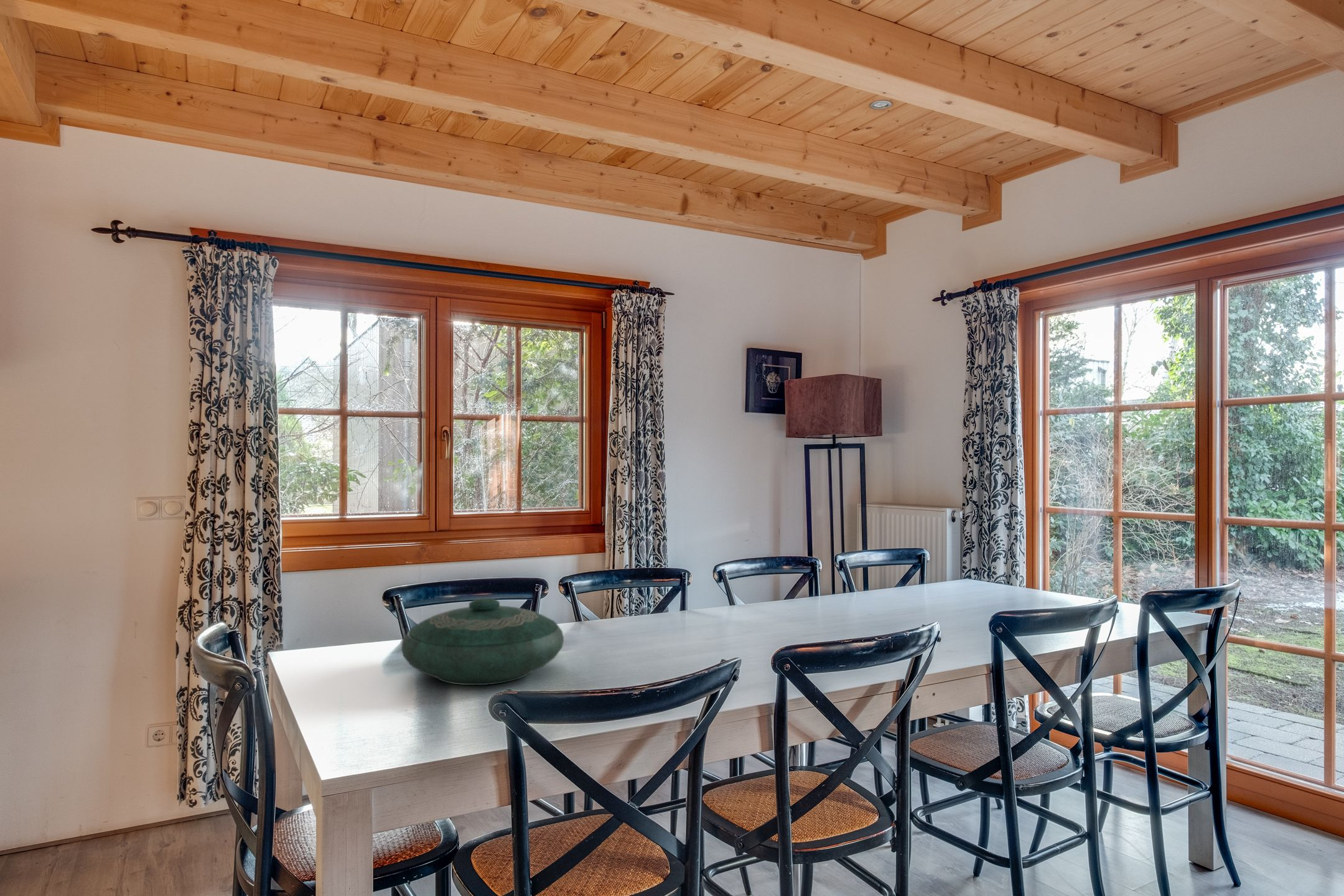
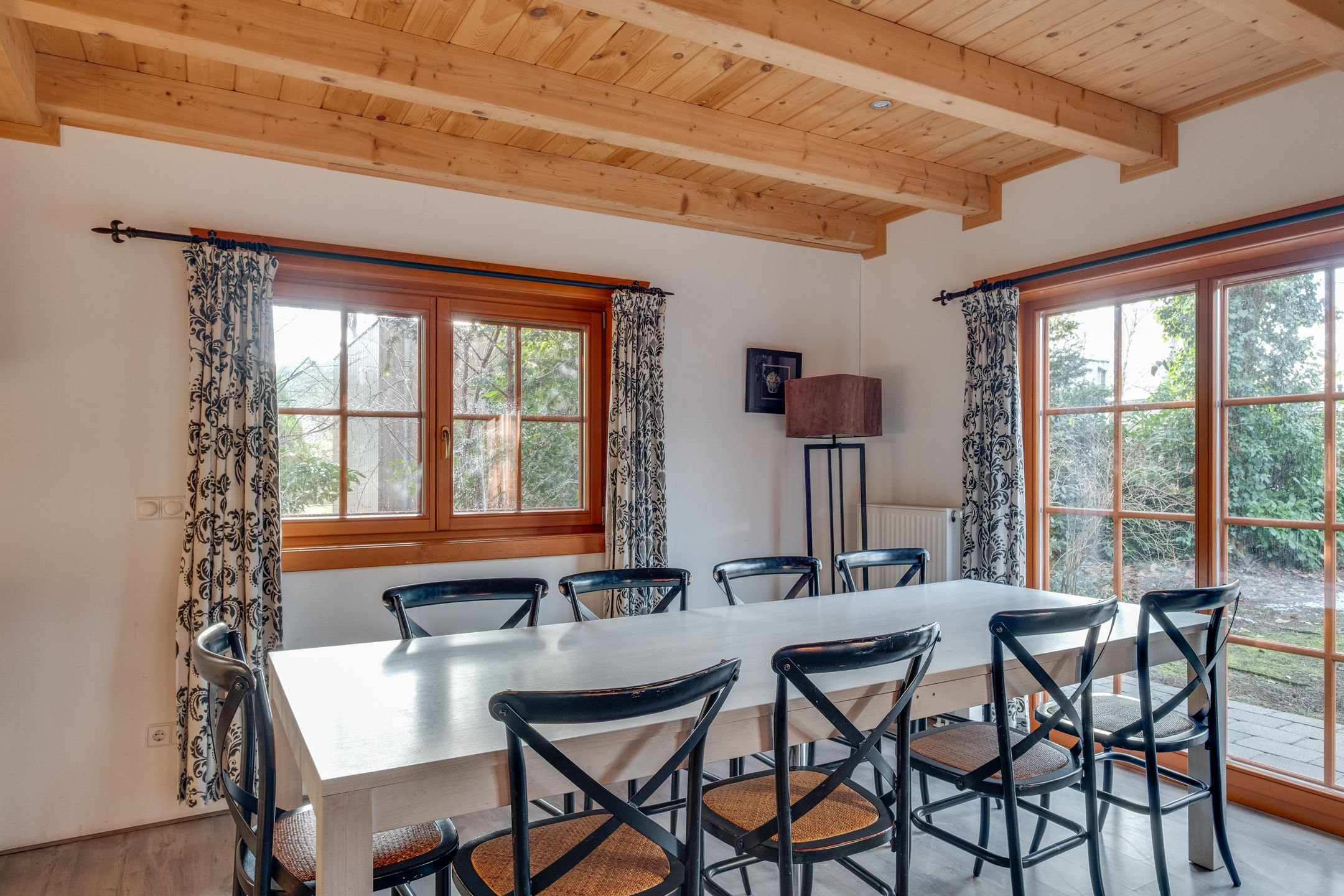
- decorative bowl (484, 635)
